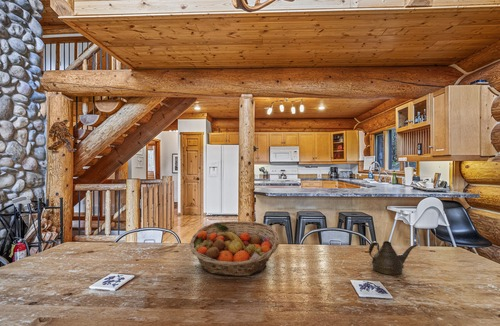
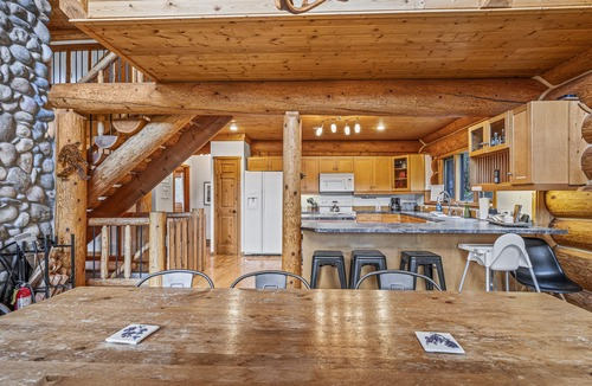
- teapot (393, 256)
- fruit basket (234, 246)
